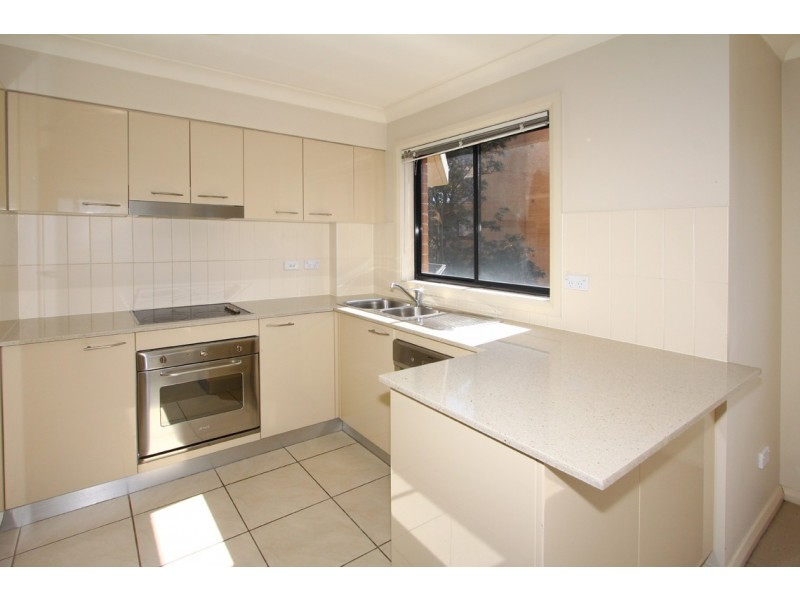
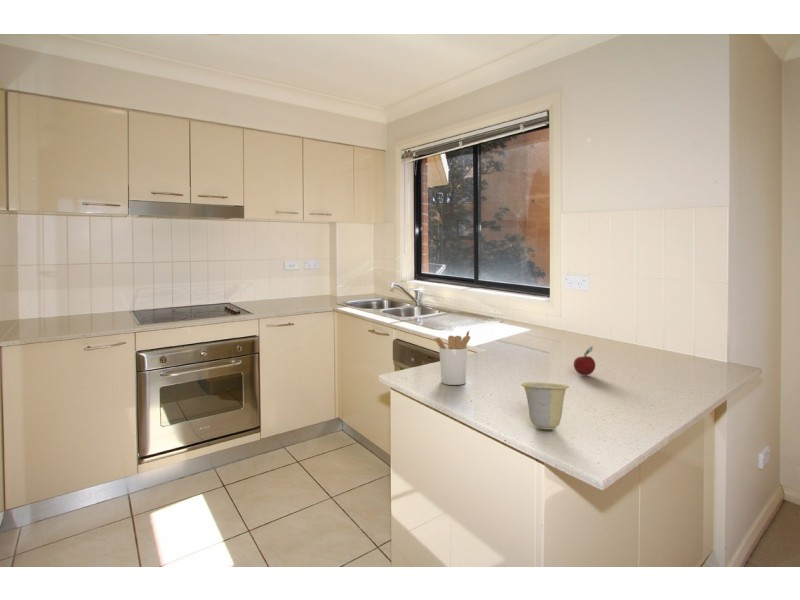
+ utensil holder (455, 357)
+ fruit (584, 360)
+ cup (544, 404)
